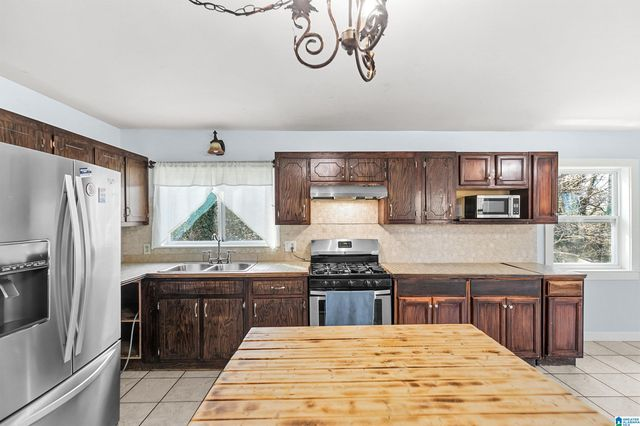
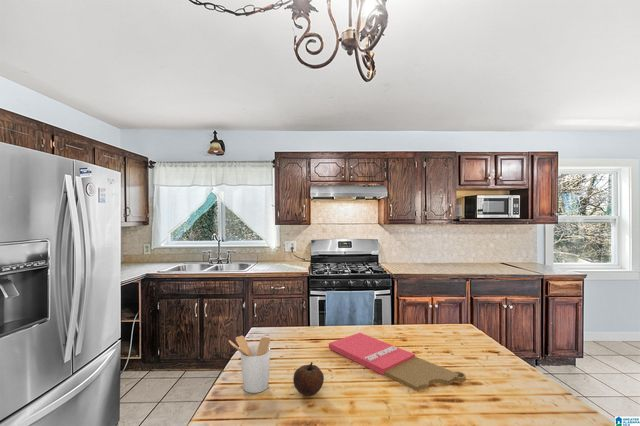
+ utensil holder (249, 362)
+ cutting board (391, 358)
+ fruit (308, 377)
